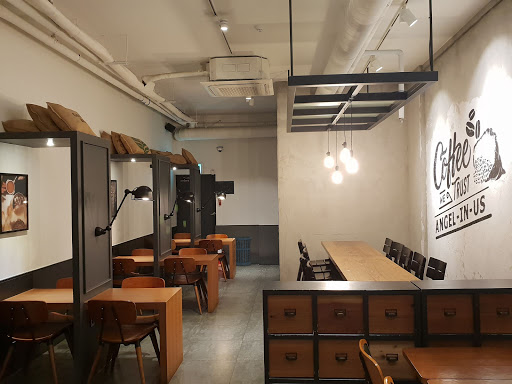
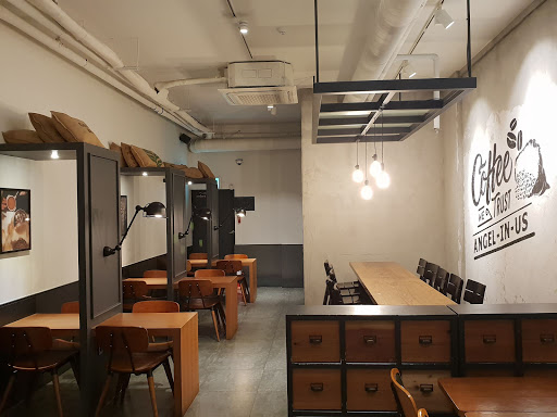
- trash can (242, 251)
